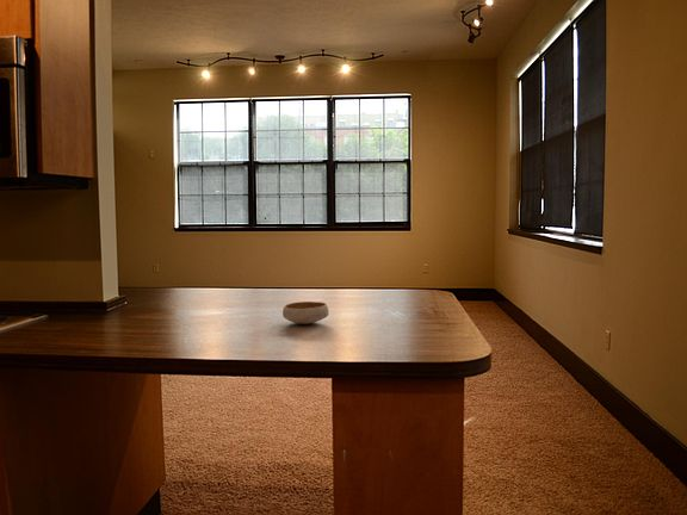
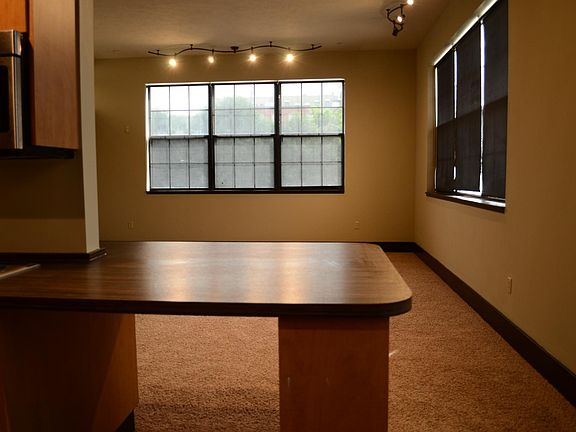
- bowl (305, 312)
